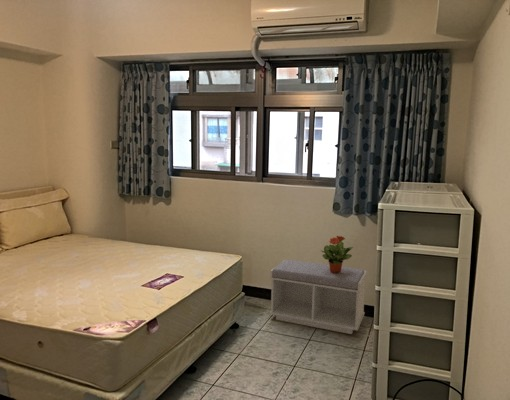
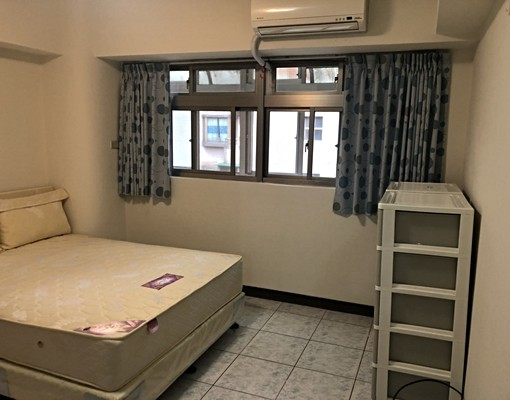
- bench (317, 294)
- potted plant (336, 253)
